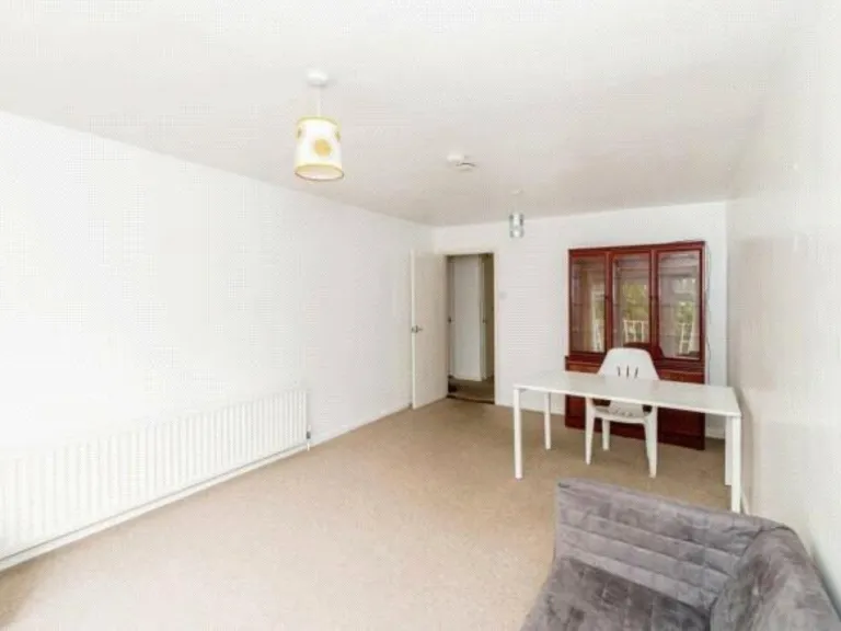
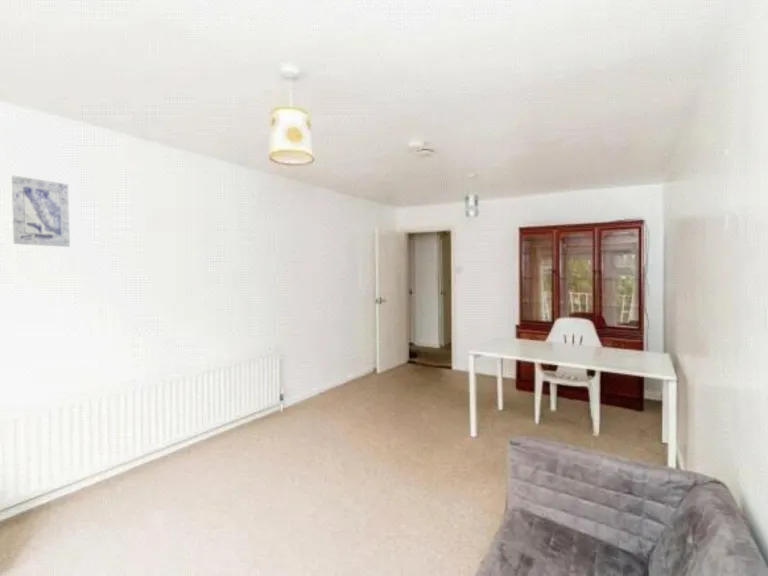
+ wall art (42, 212)
